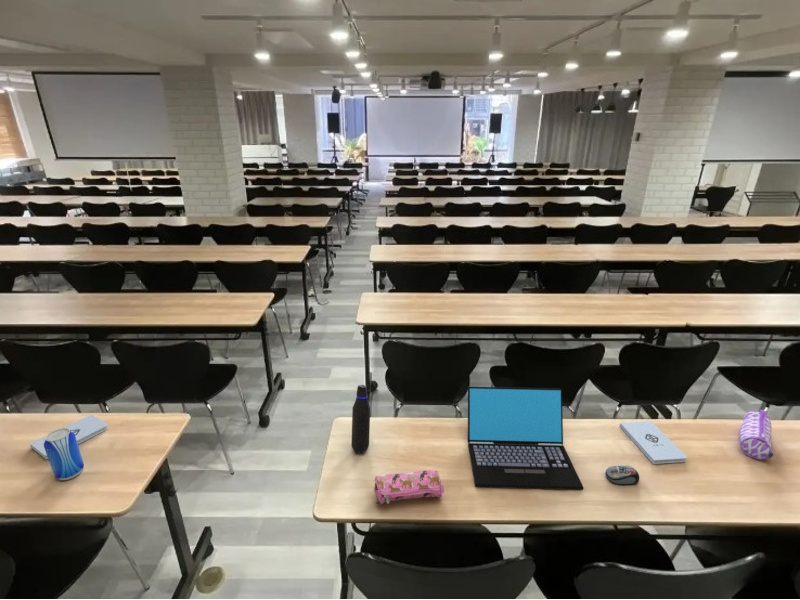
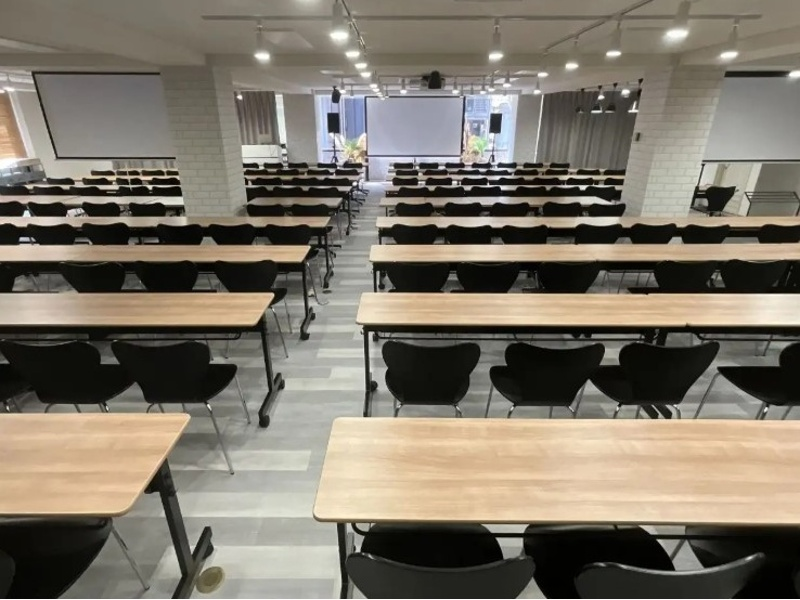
- pencil case (756, 433)
- computer mouse (622, 473)
- beer can (64, 453)
- water bottle (360, 419)
- notepad (73, 432)
- notepad (652, 441)
- laptop (521, 434)
- pencil case (408, 486)
